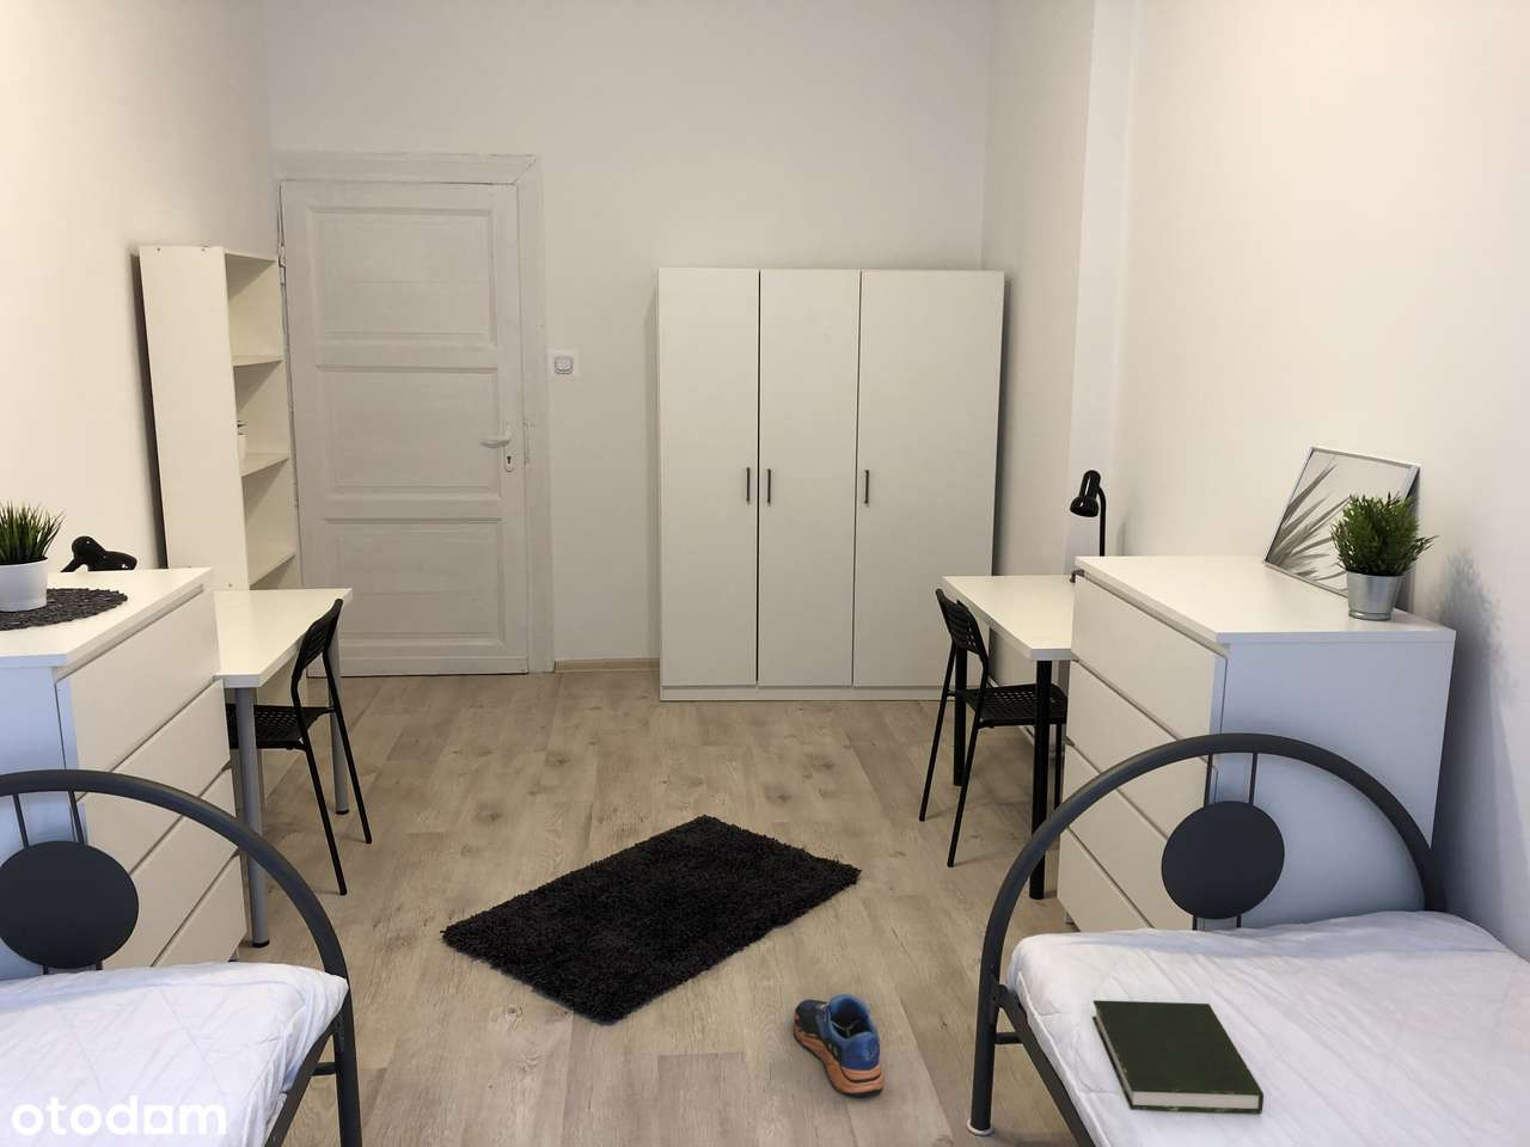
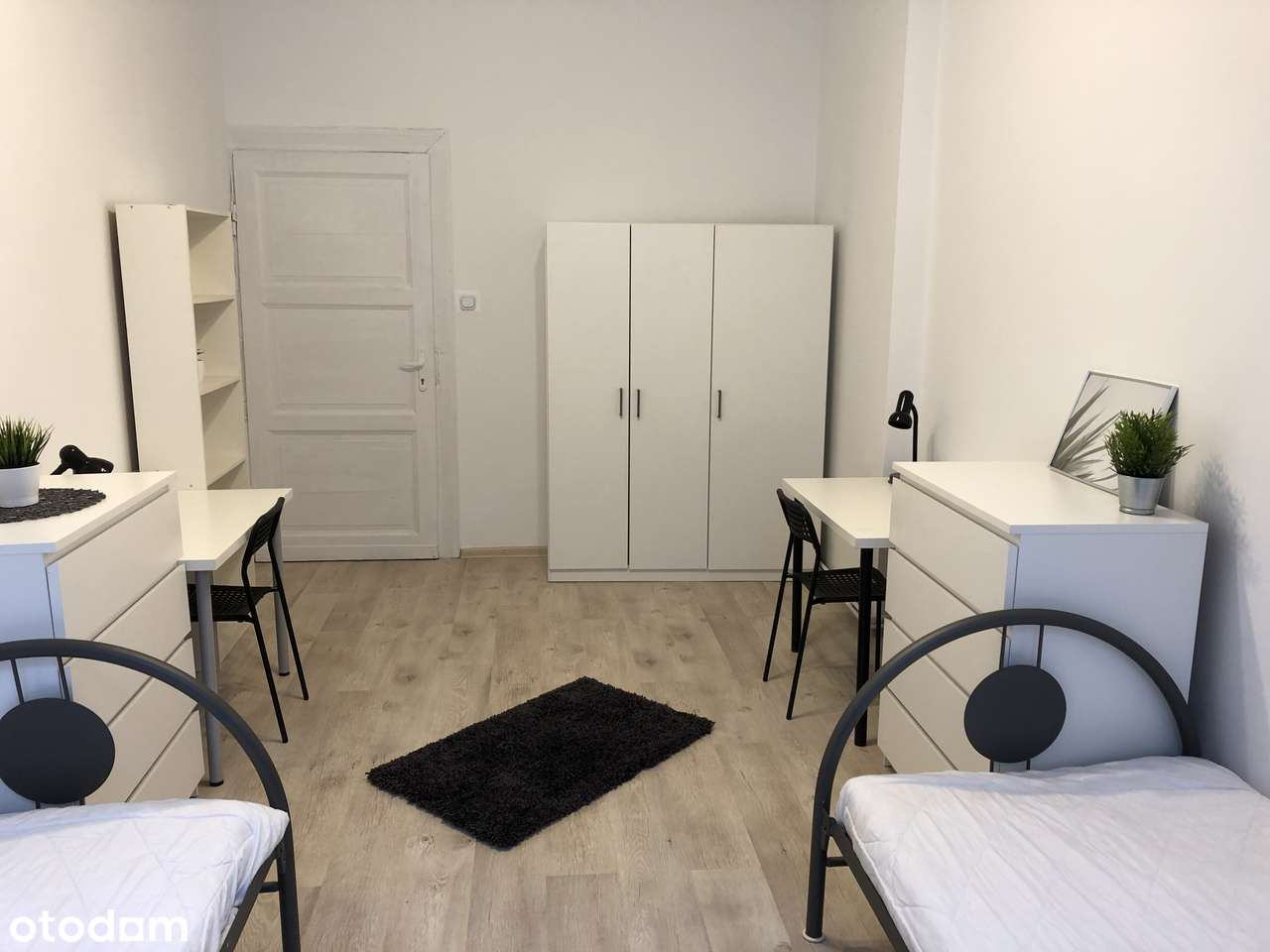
- shoe (837, 1022)
- book (1171, 1053)
